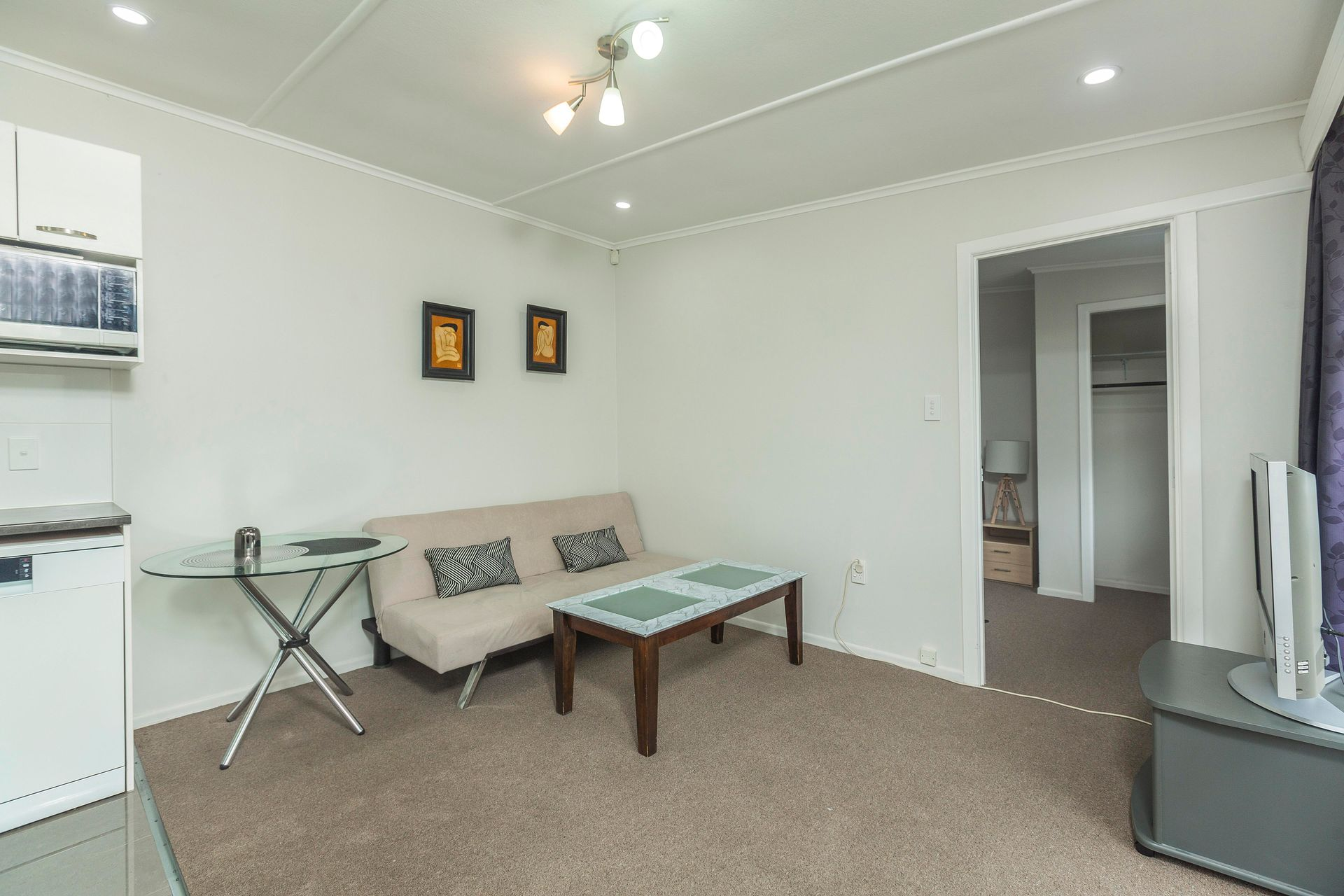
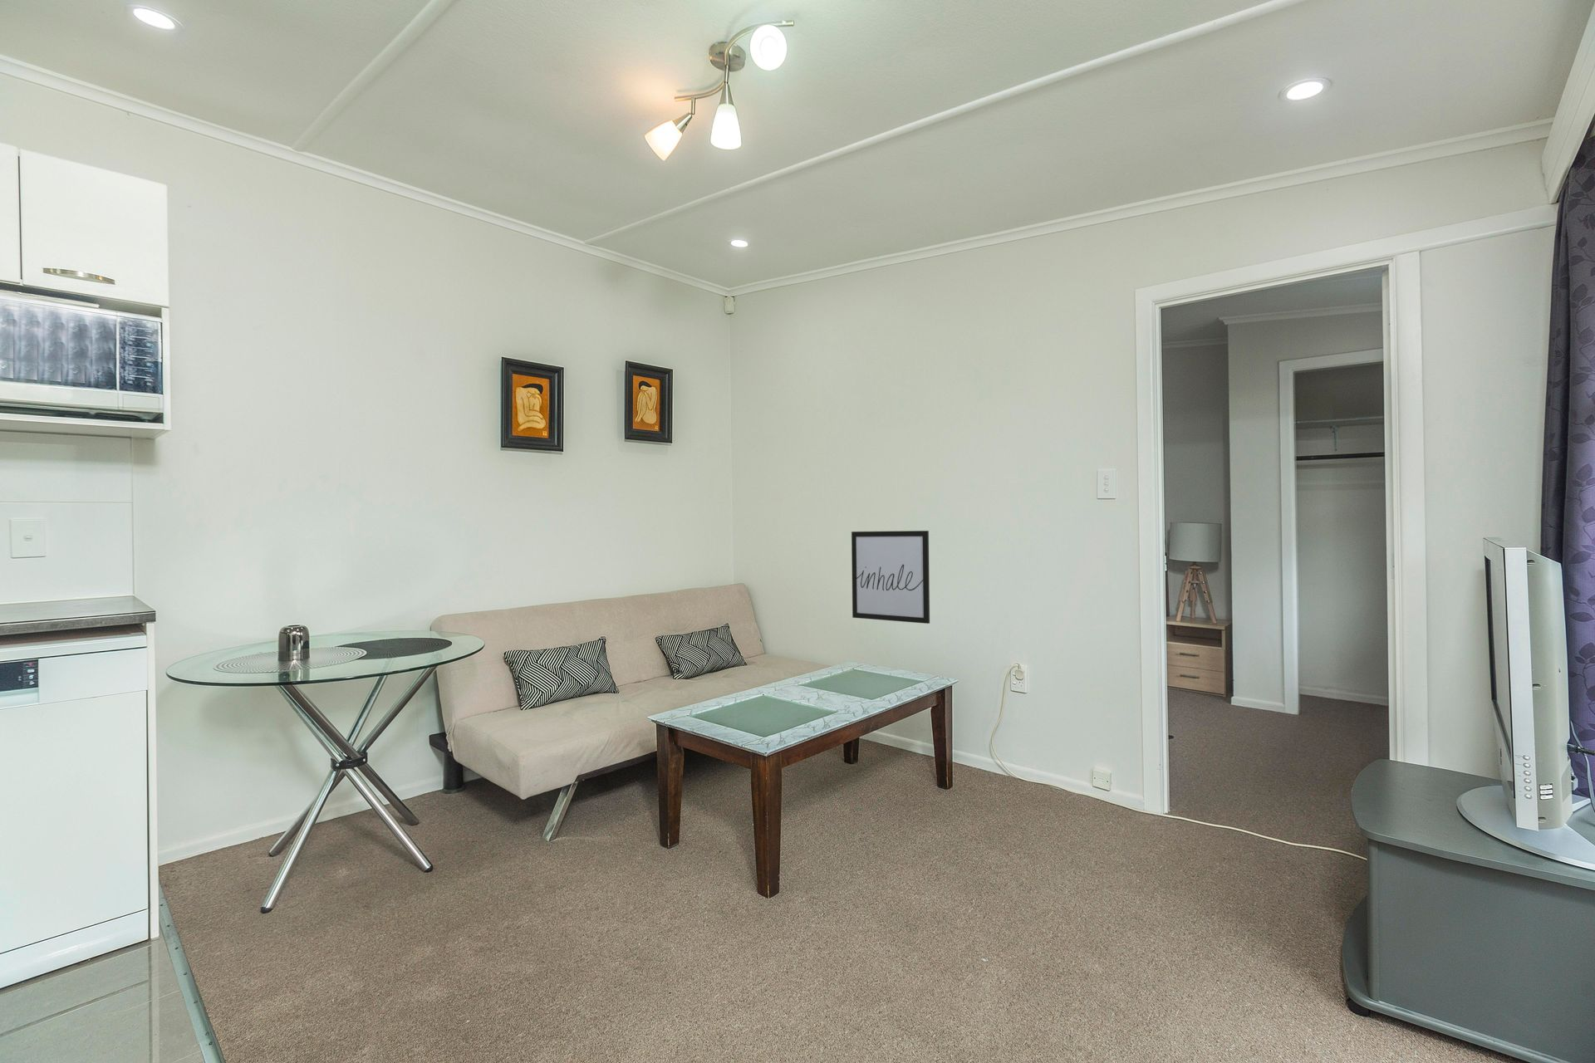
+ wall art (889, 575)
